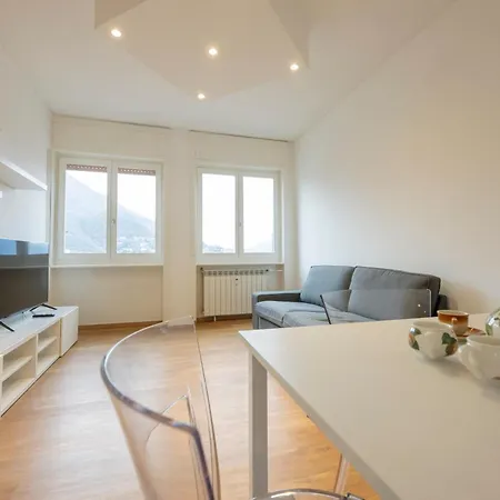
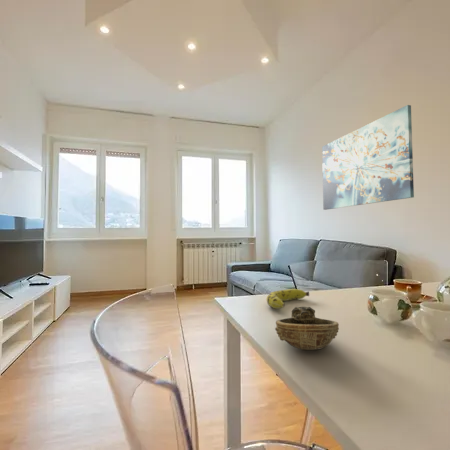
+ fruit (291, 298)
+ wall art (359, 167)
+ decorative bowl (304, 323)
